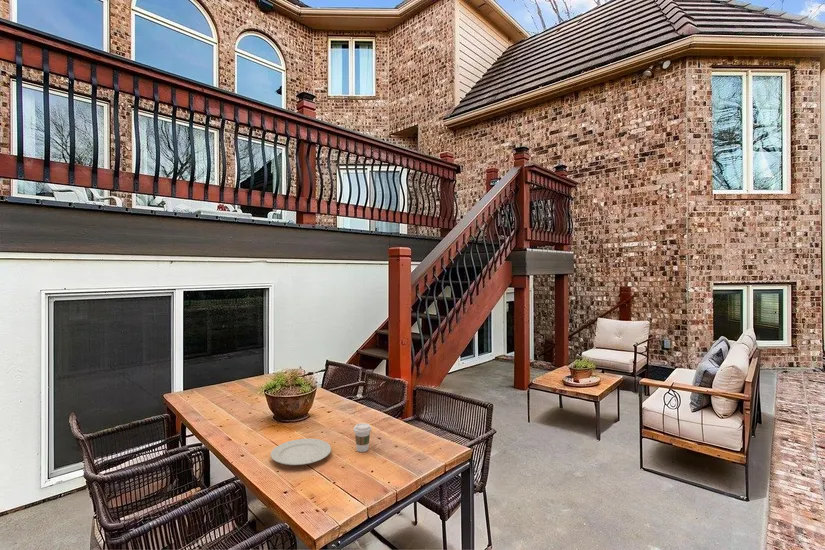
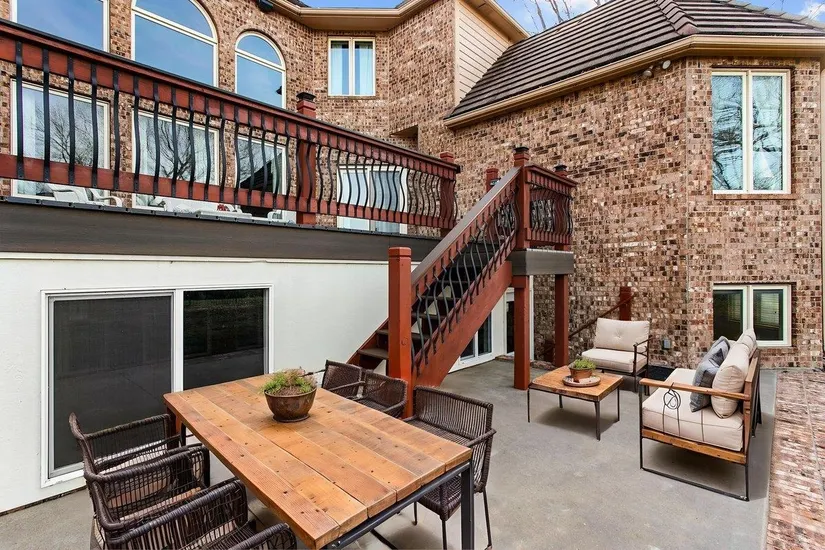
- chinaware (301, 453)
- coffee cup (362, 437)
